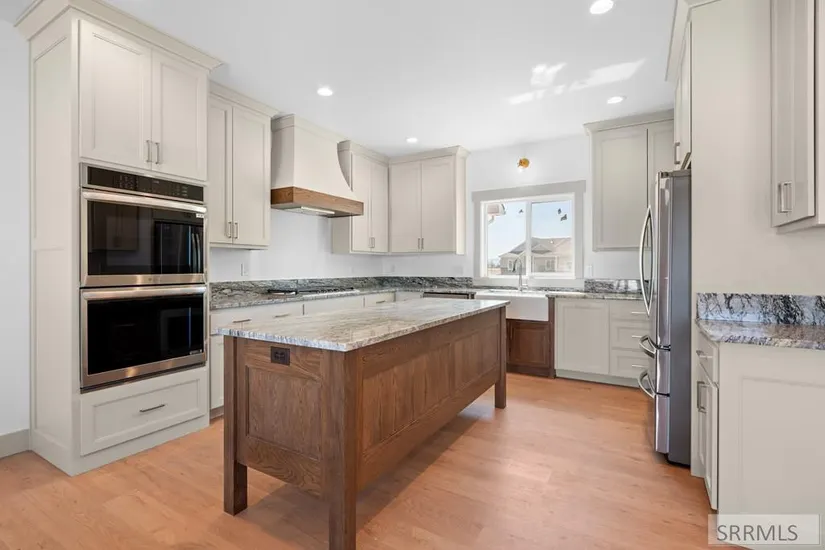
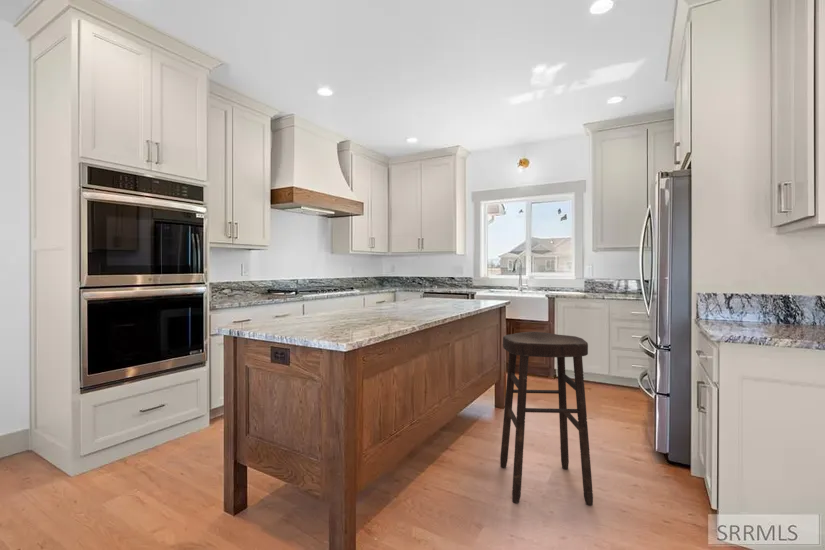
+ stool (542, 410)
